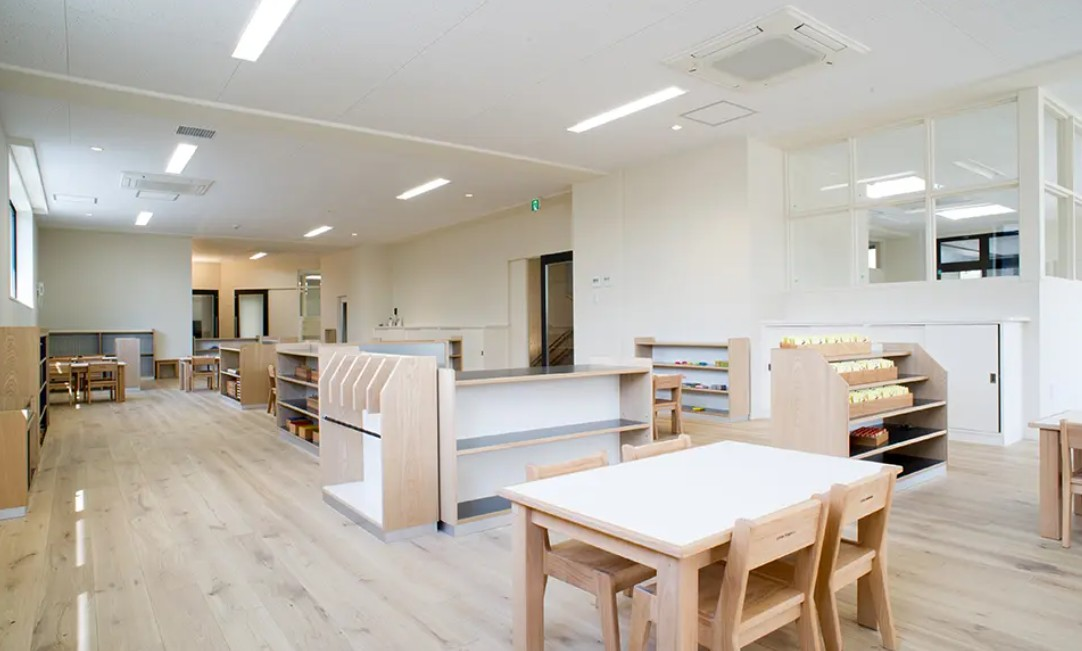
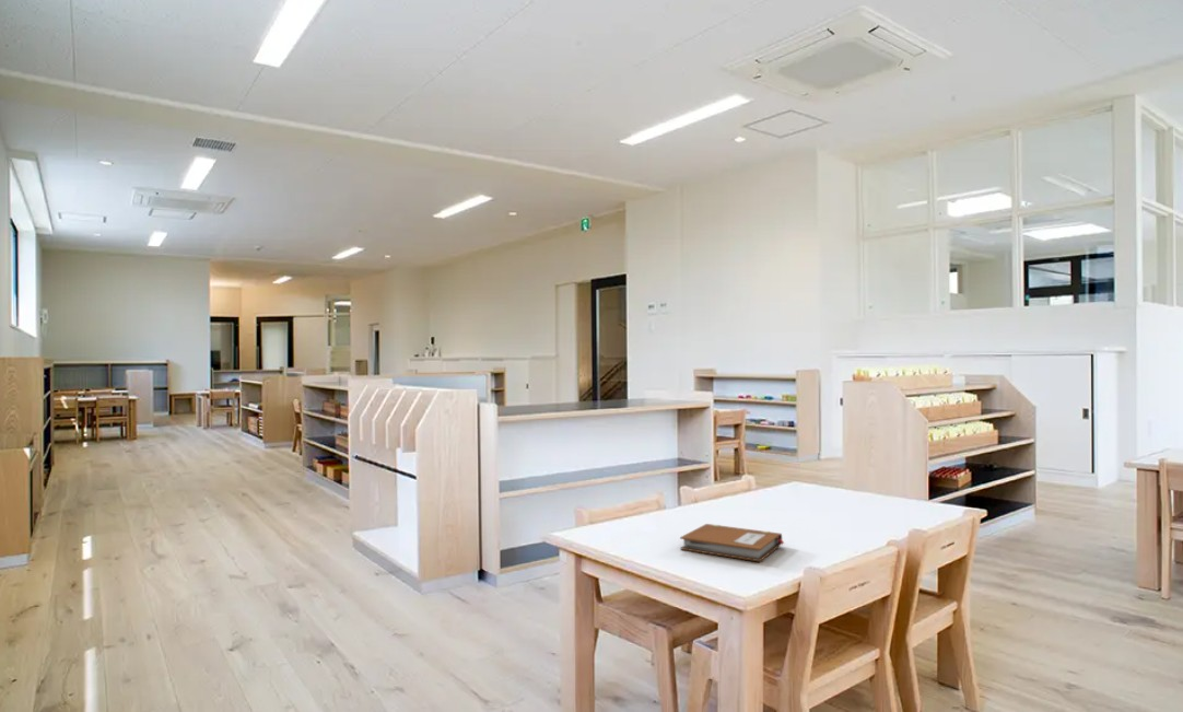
+ notebook (734, 540)
